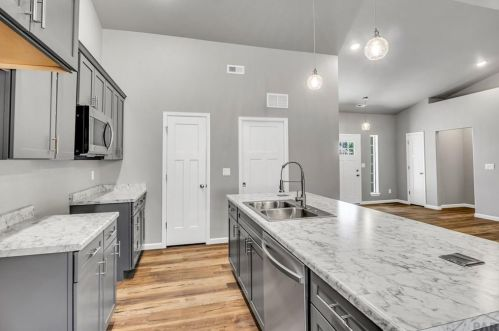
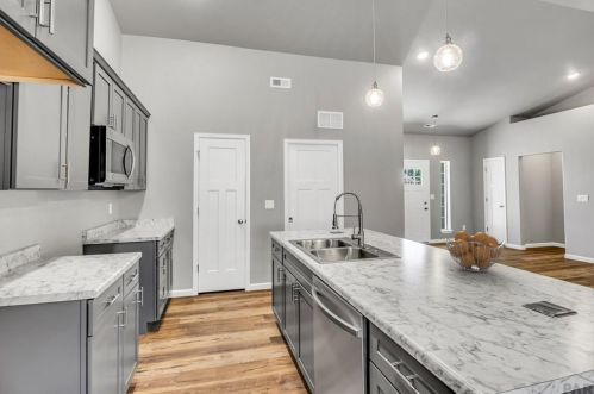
+ fruit basket (474, 250)
